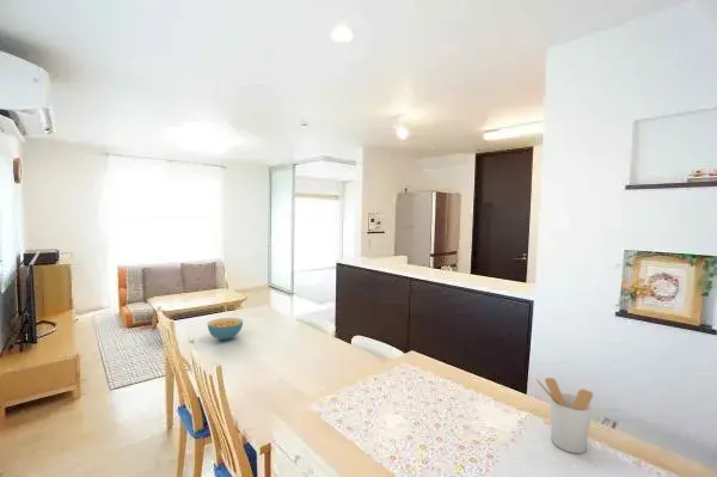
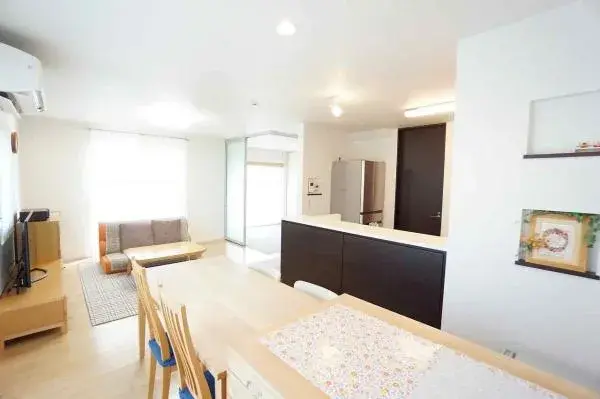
- utensil holder (560, 412)
- cereal bowl (225, 330)
